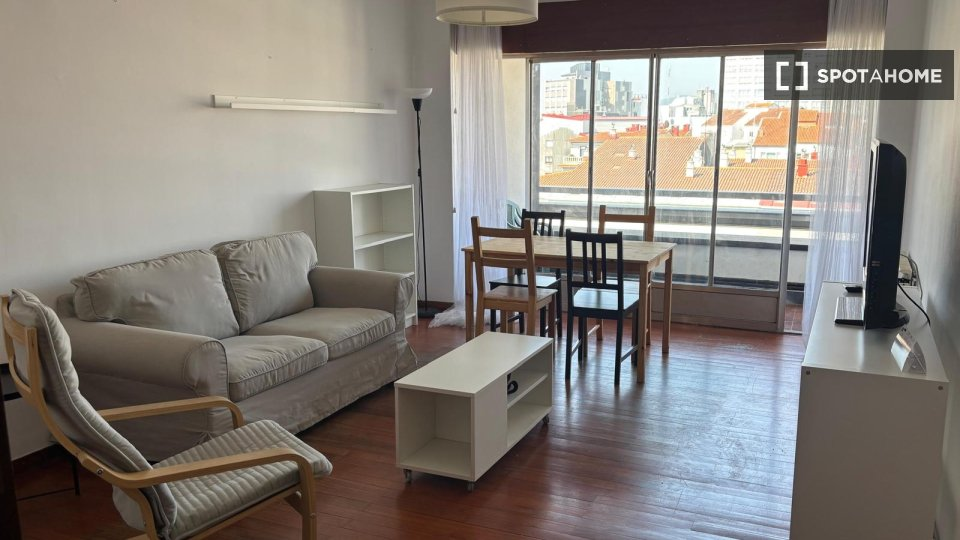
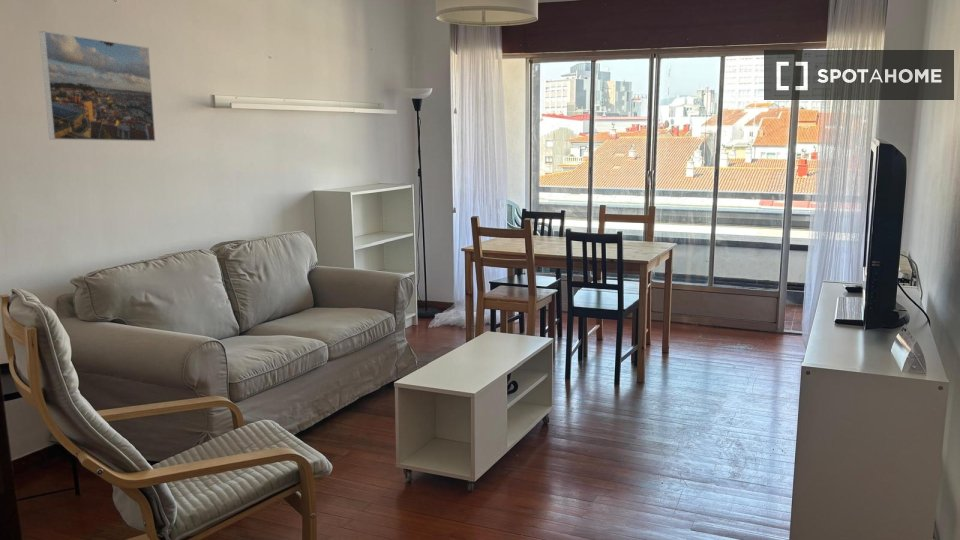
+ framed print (102, 90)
